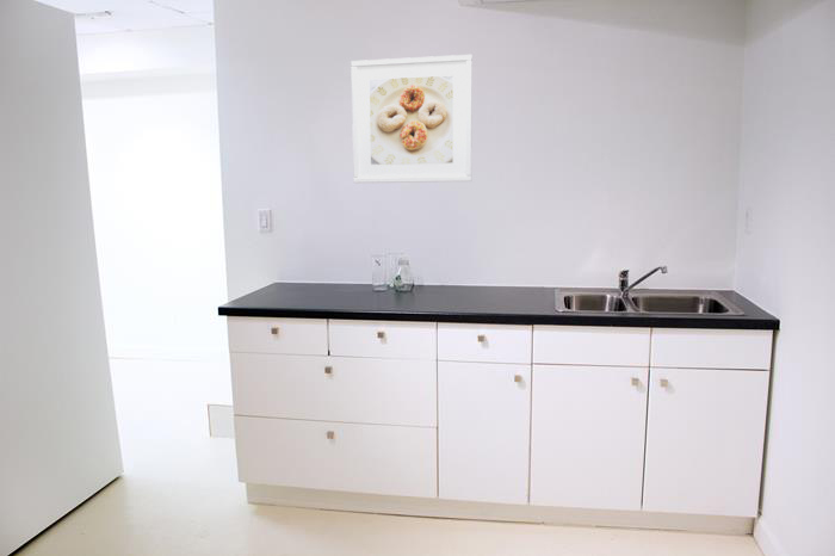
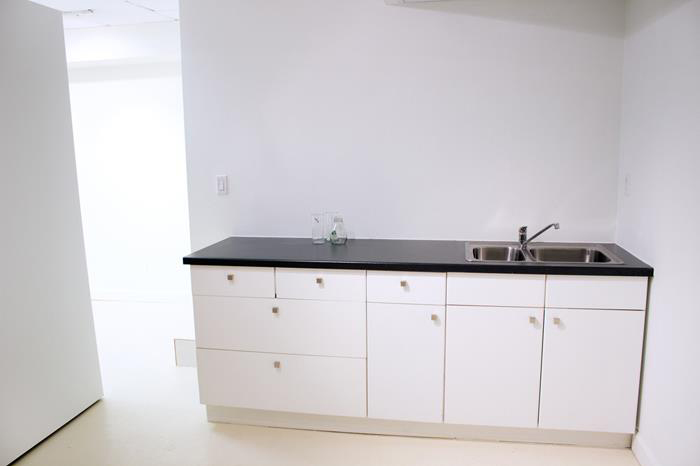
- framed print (410, 121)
